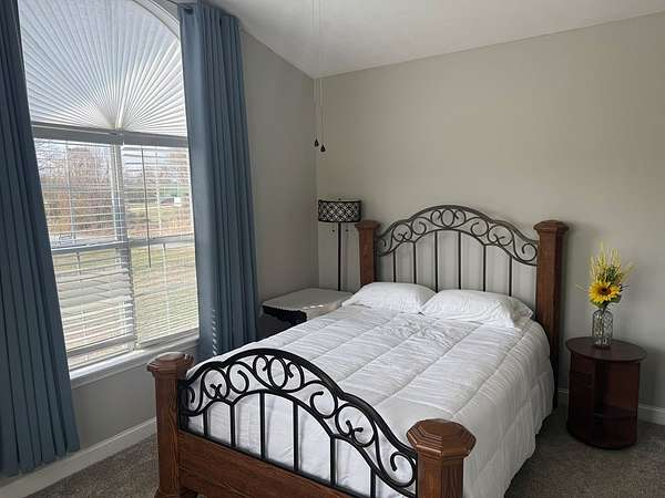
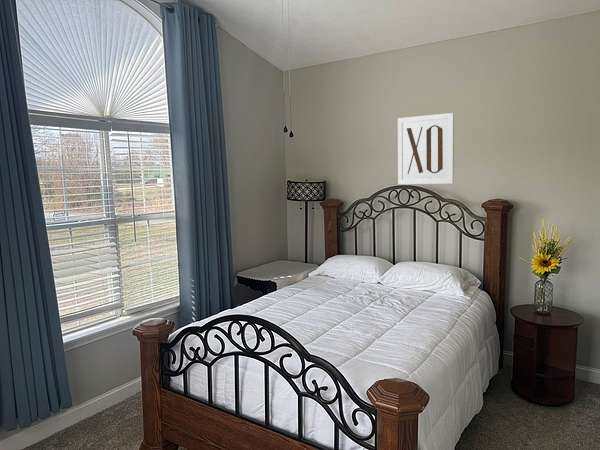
+ wall art (424, 150)
